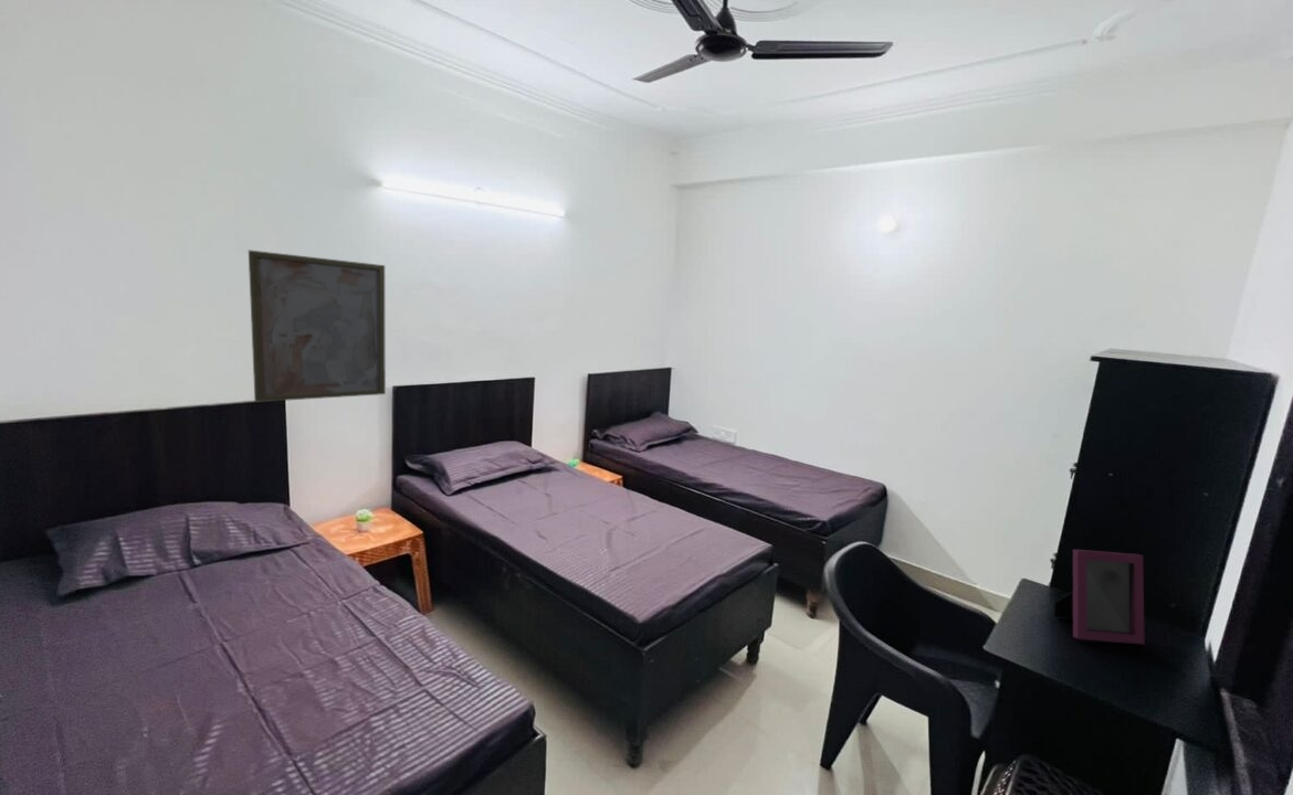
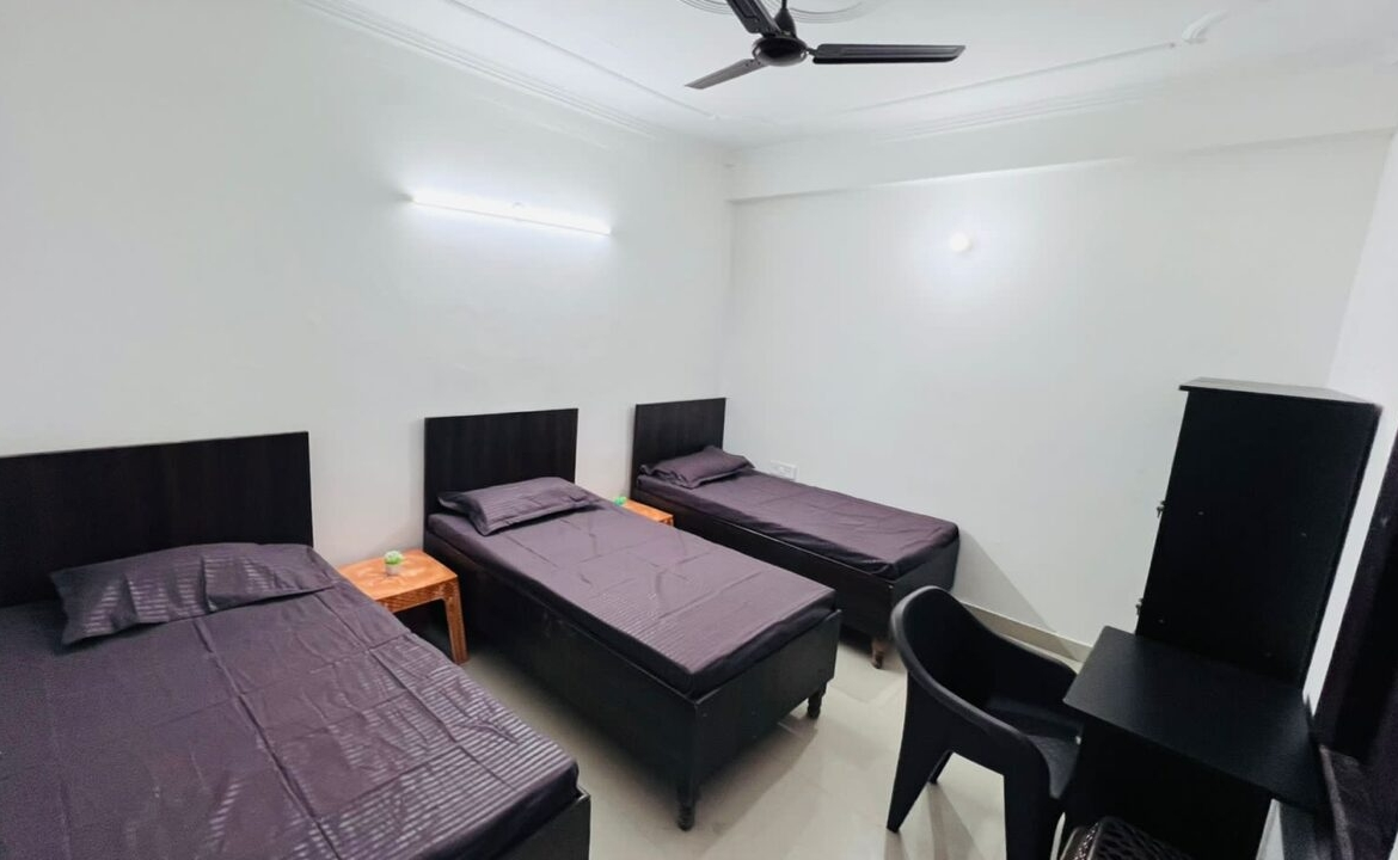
- wall art (324, 329)
- picture frame (1101, 592)
